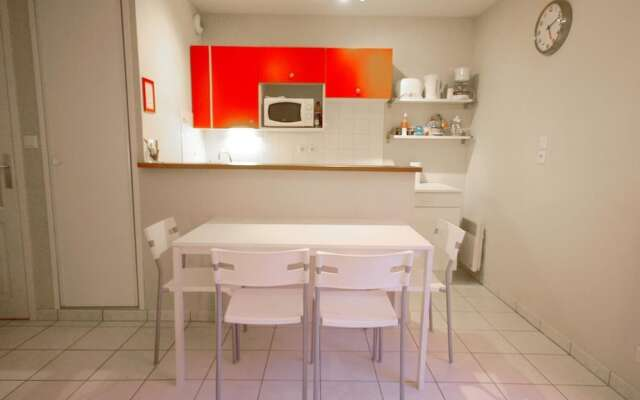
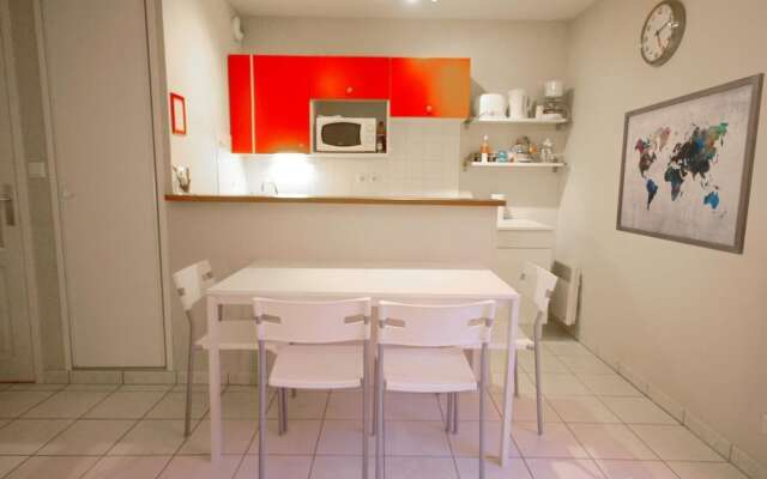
+ wall art (672, 169)
